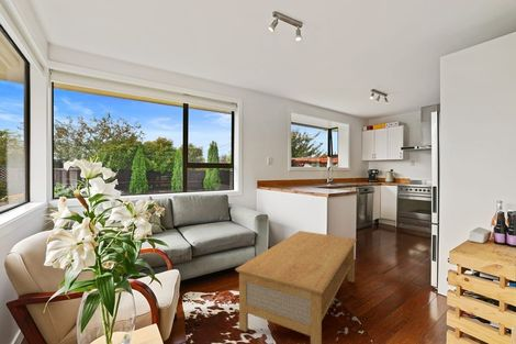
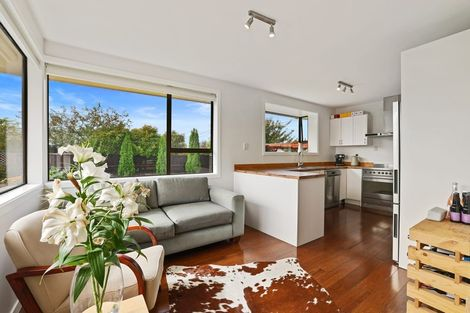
- coffee table (306, 276)
